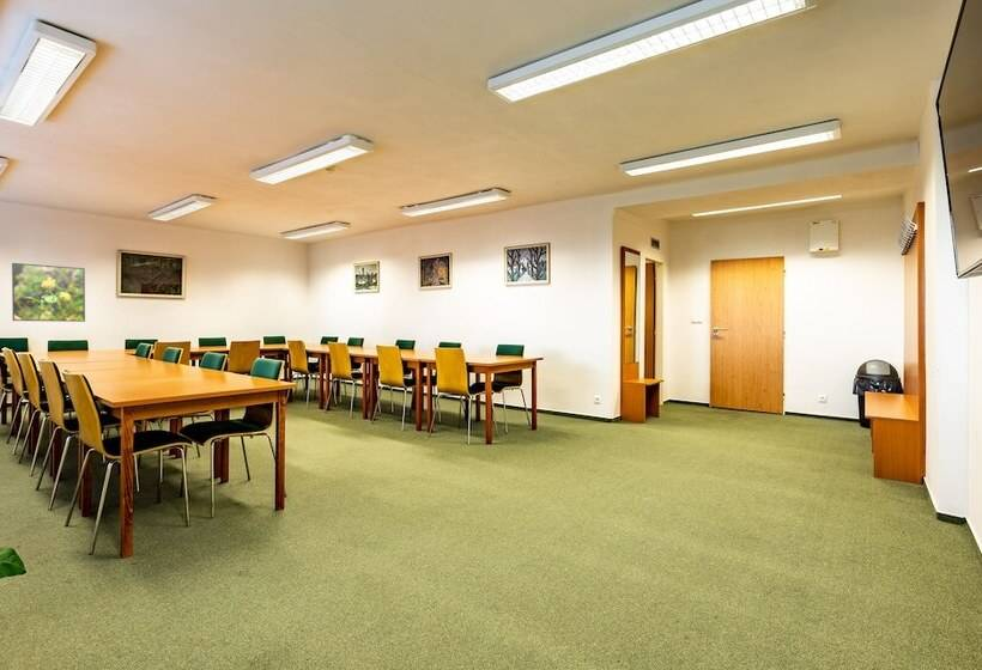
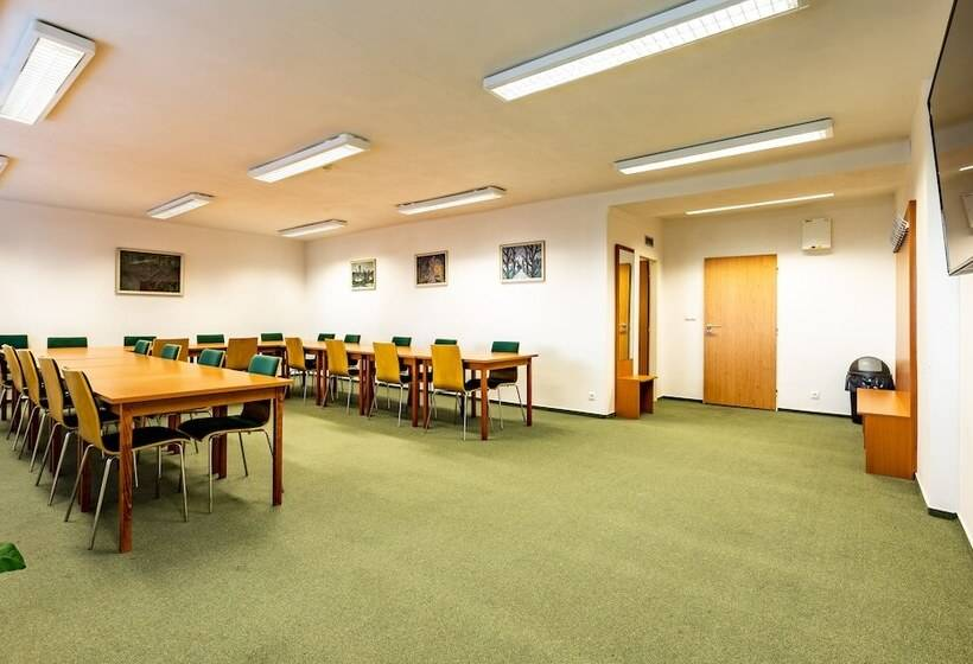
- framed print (49, 293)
